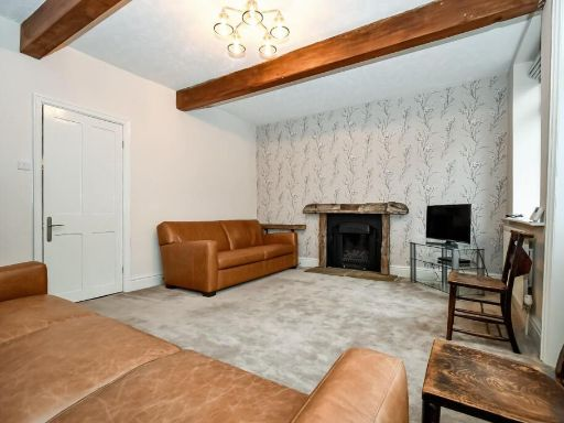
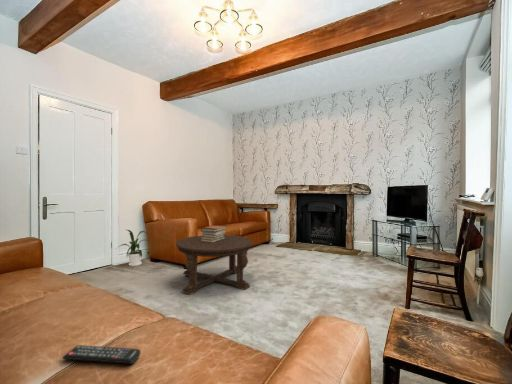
+ remote control (102, 355)
+ coffee table (214, 256)
+ book stack (214, 233)
+ house plant (134, 246)
